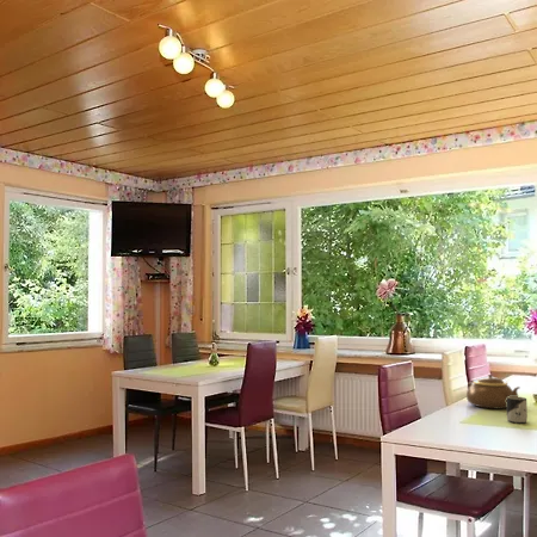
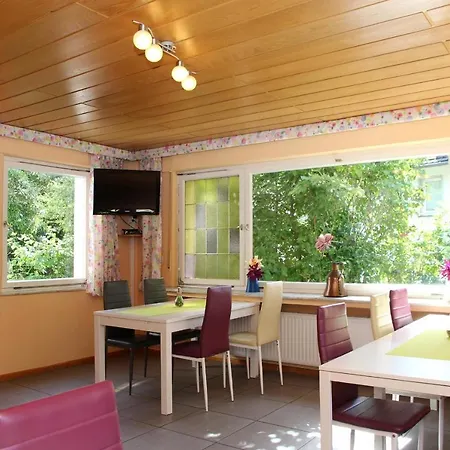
- cup (517, 409)
- teapot (492, 390)
